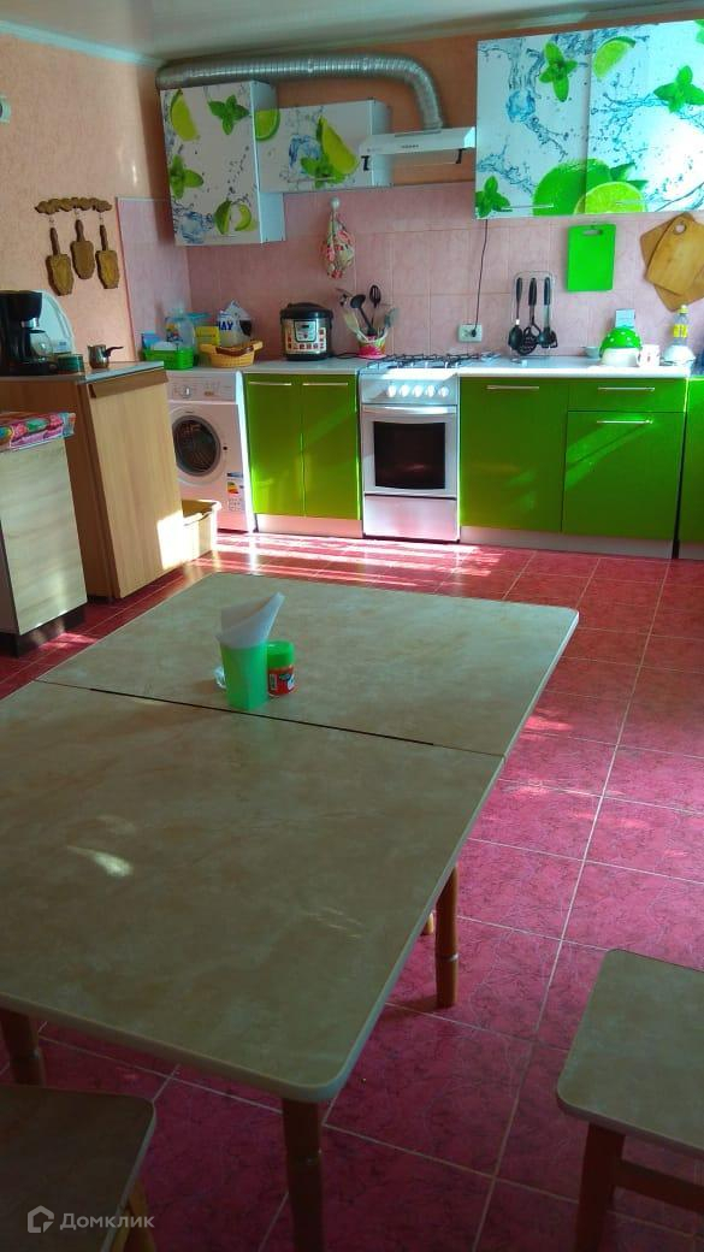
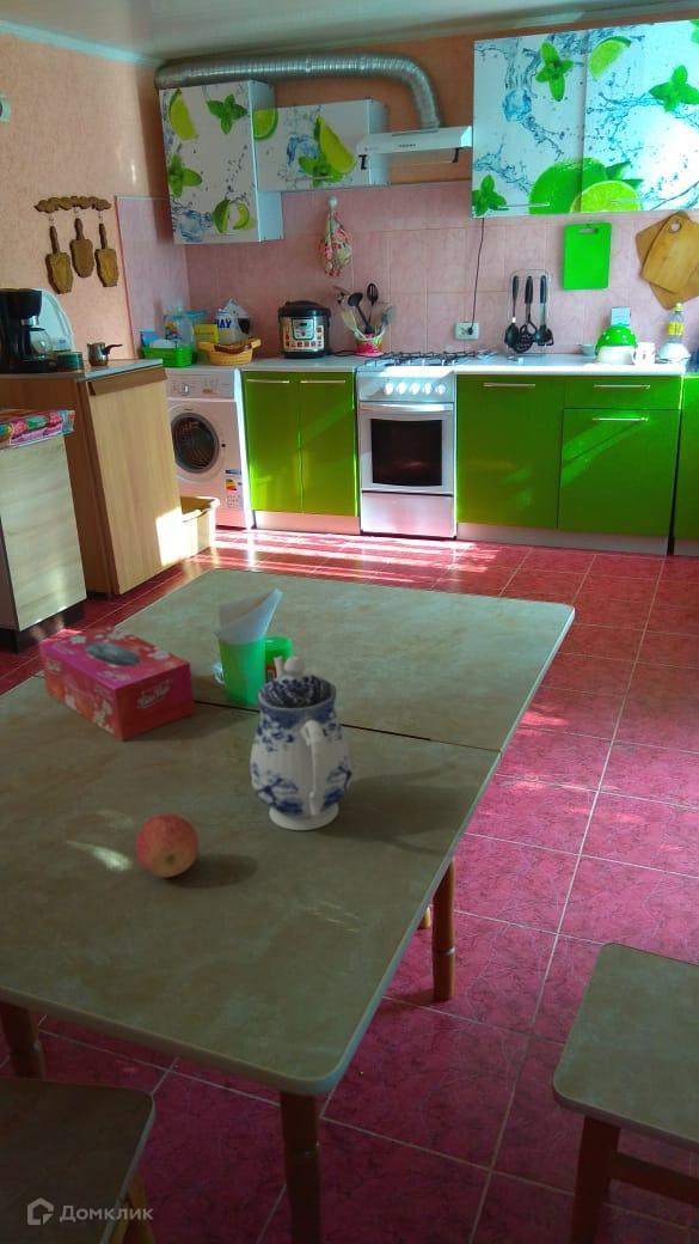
+ teapot (299, 737)
+ apple (166, 844)
+ tissue box (115, 677)
